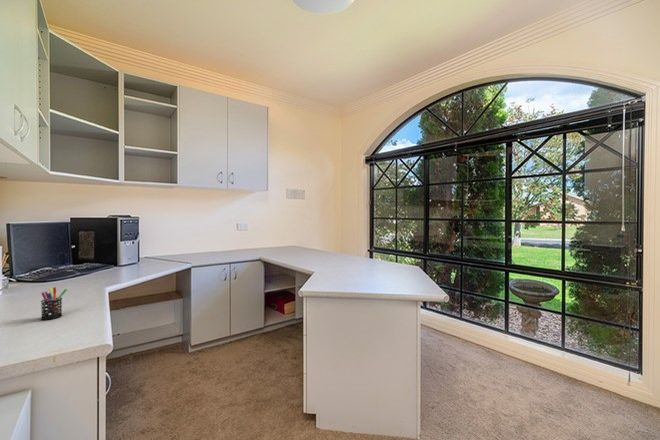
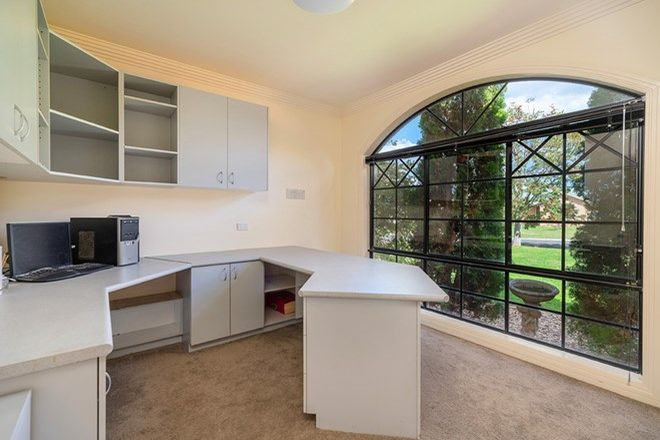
- pen holder (54, 301)
